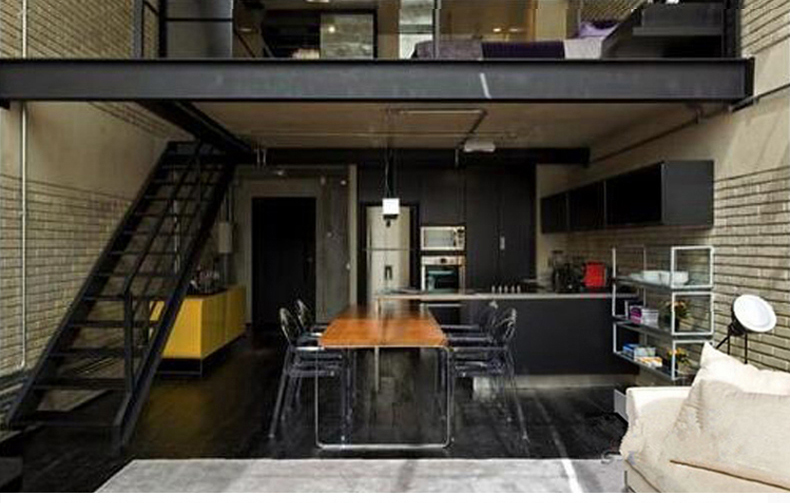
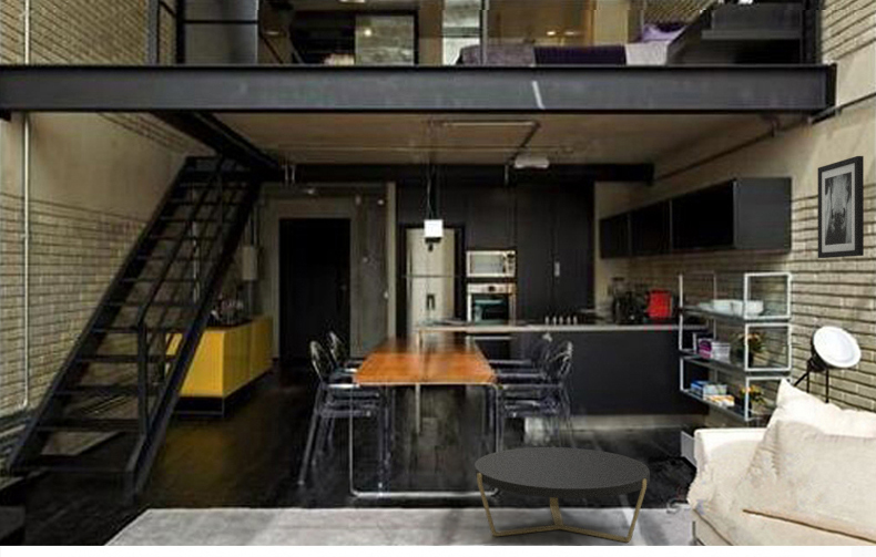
+ wall art (839, 209)
+ coffee table (560, 496)
